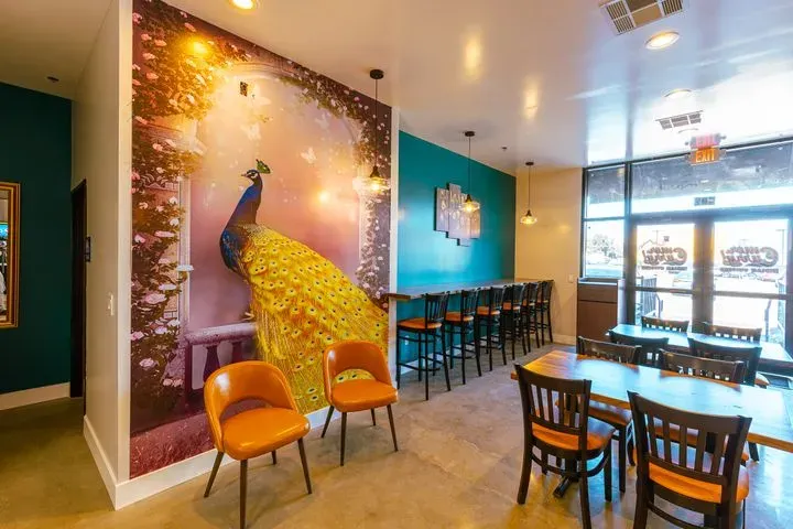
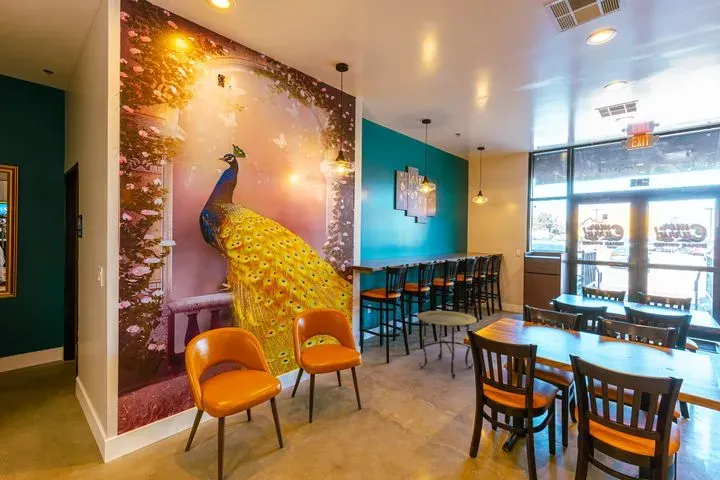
+ side table (445, 342)
